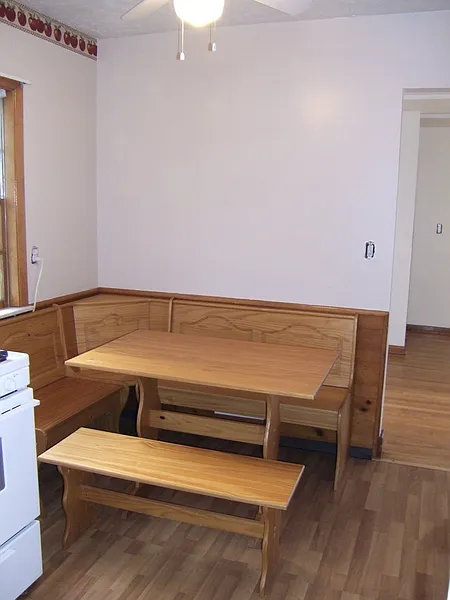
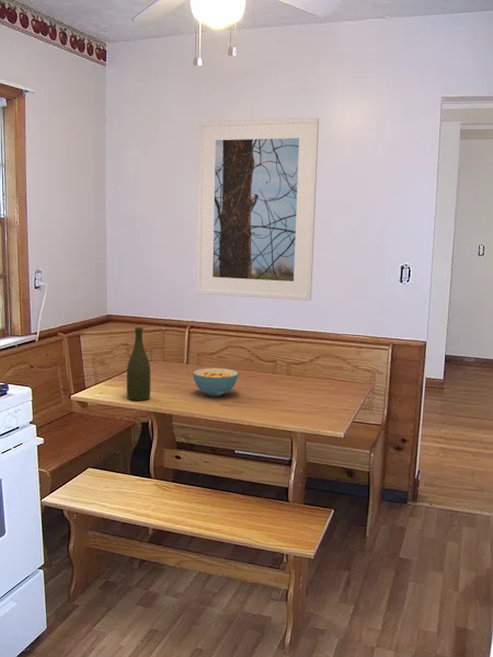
+ cereal bowl (215, 383)
+ bottle (138, 362)
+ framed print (254, 210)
